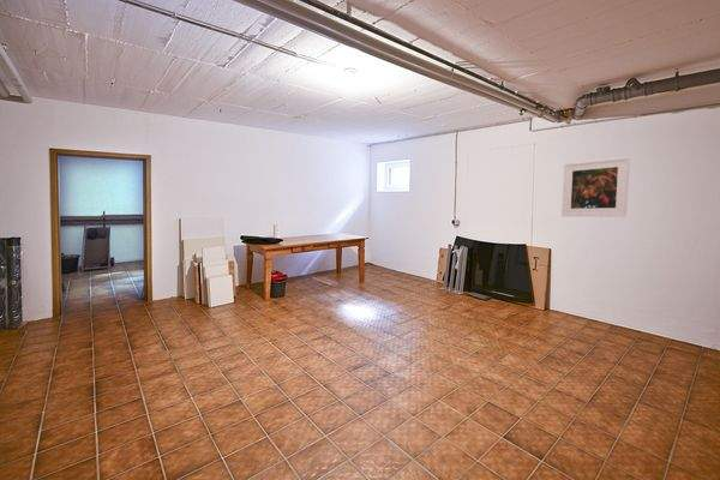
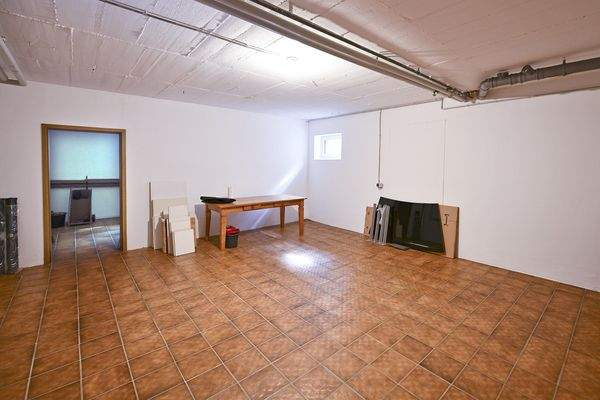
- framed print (593, 188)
